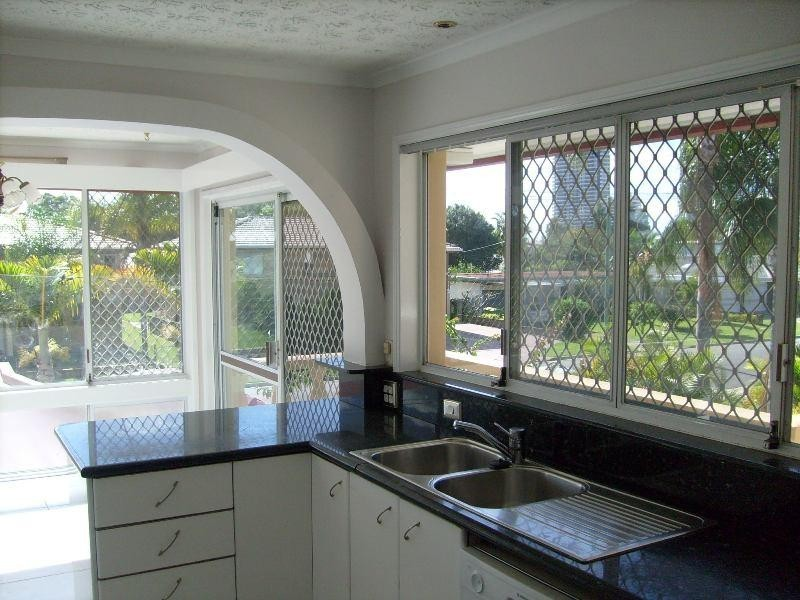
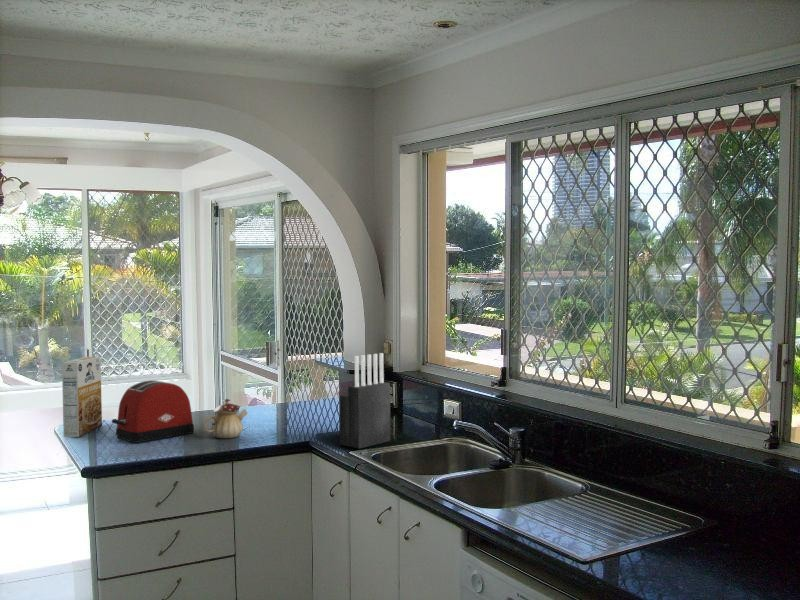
+ teapot (225, 417)
+ knife block (363, 398)
+ toaster (154, 408)
+ cereal box (82, 395)
